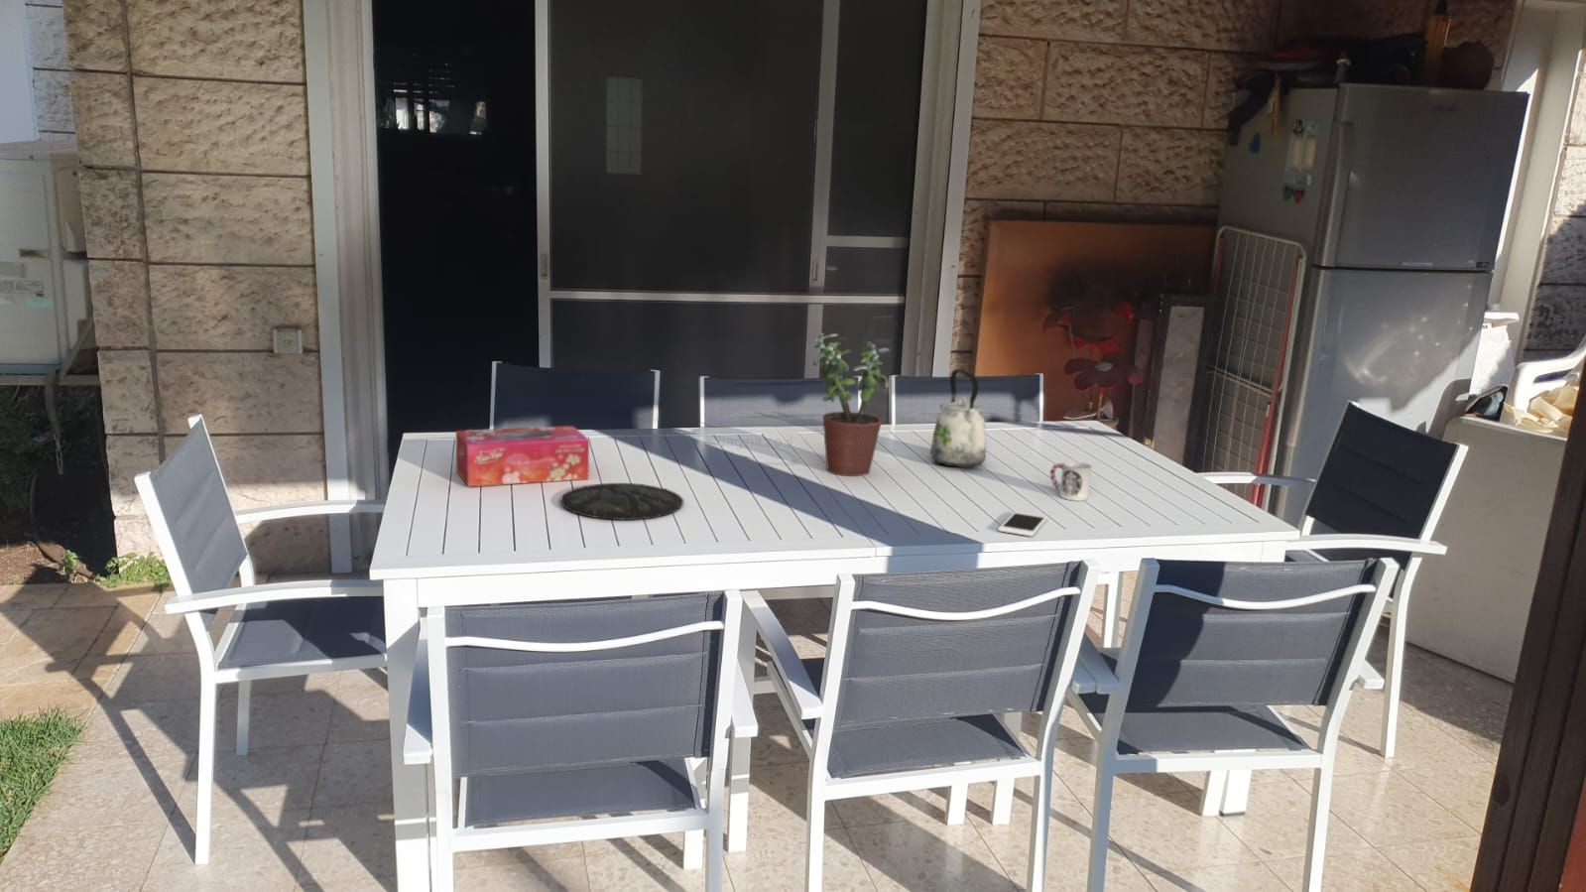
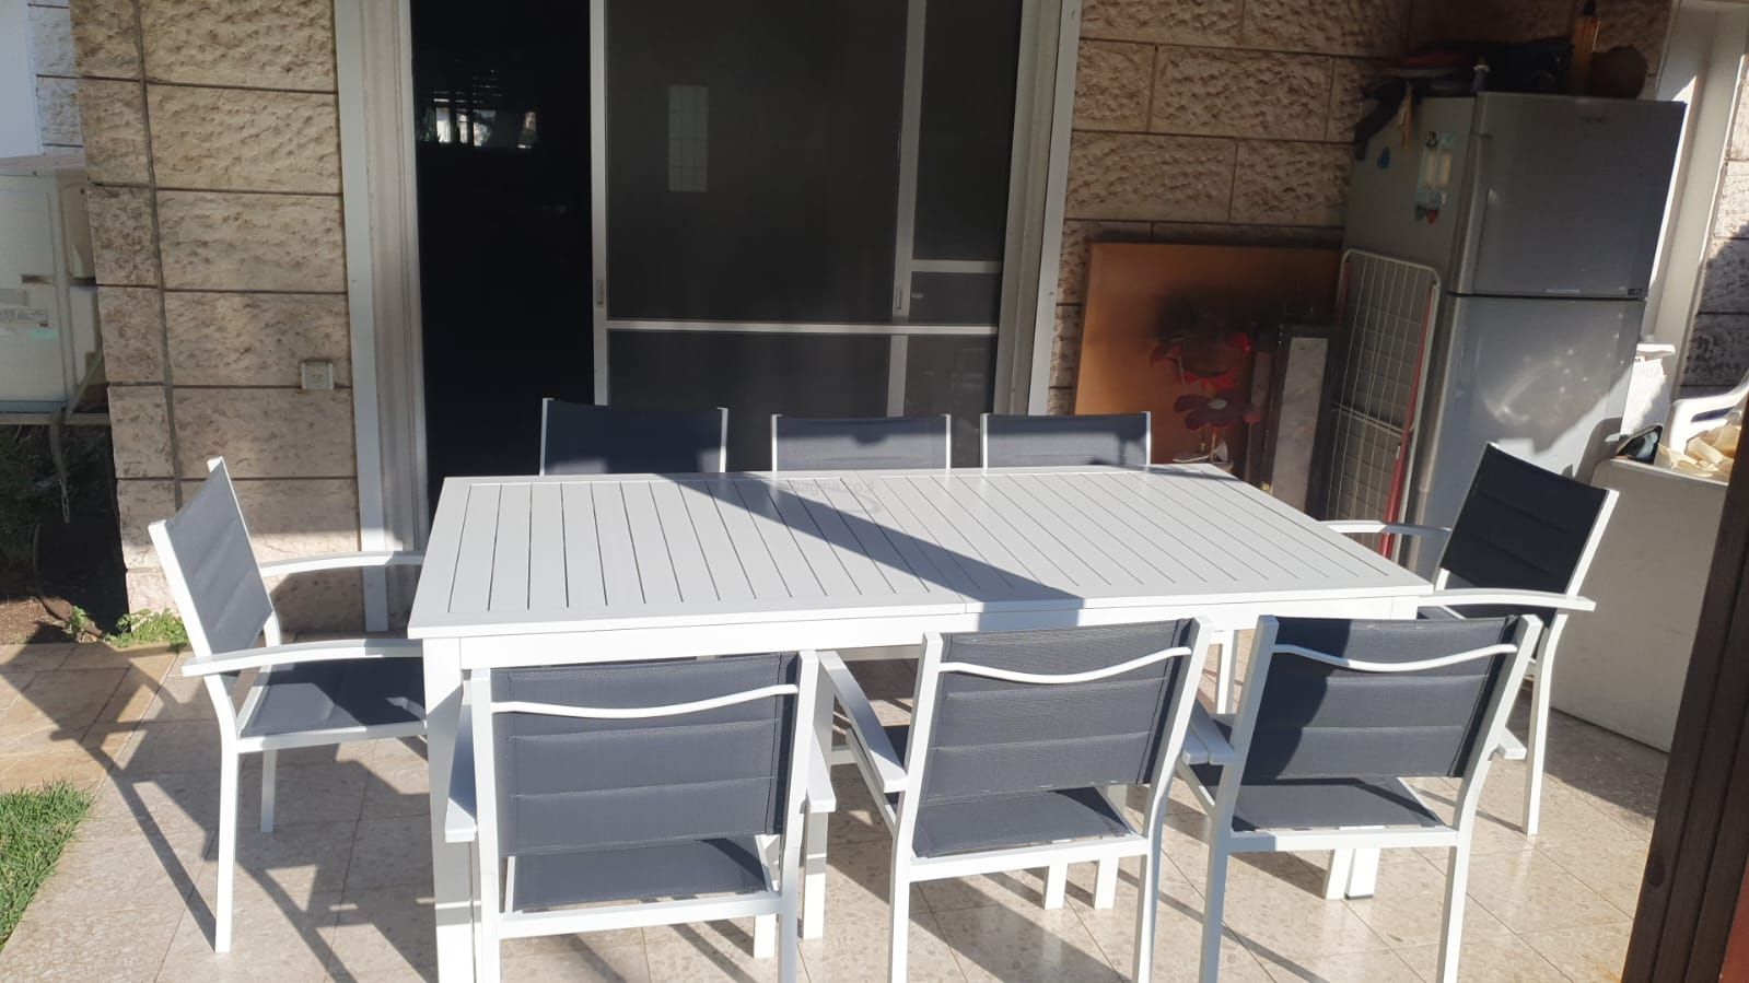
- plate (622, 494)
- cup (1070, 479)
- tissue box (522, 454)
- cell phone (1023, 523)
- kettle (956, 415)
- potted plant (849, 404)
